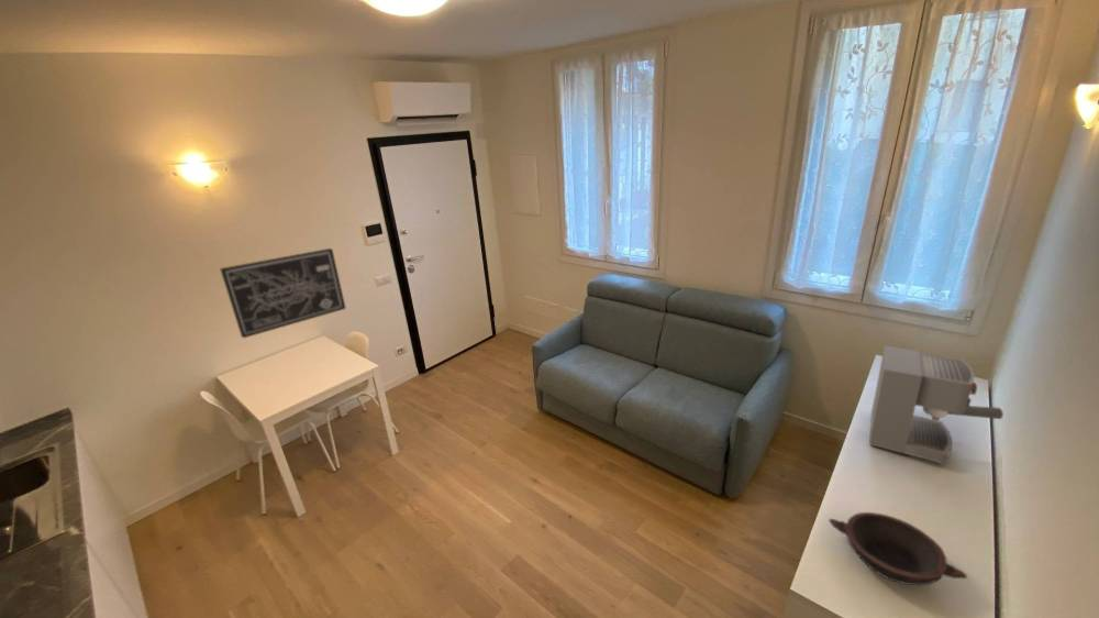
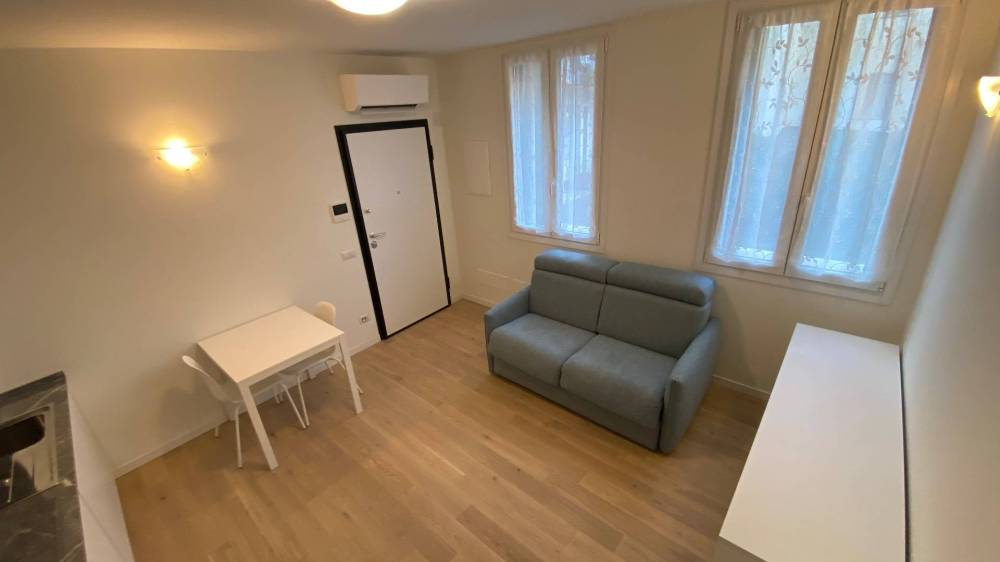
- wall art (289, 290)
- coffee maker (919, 400)
- bowl (891, 551)
